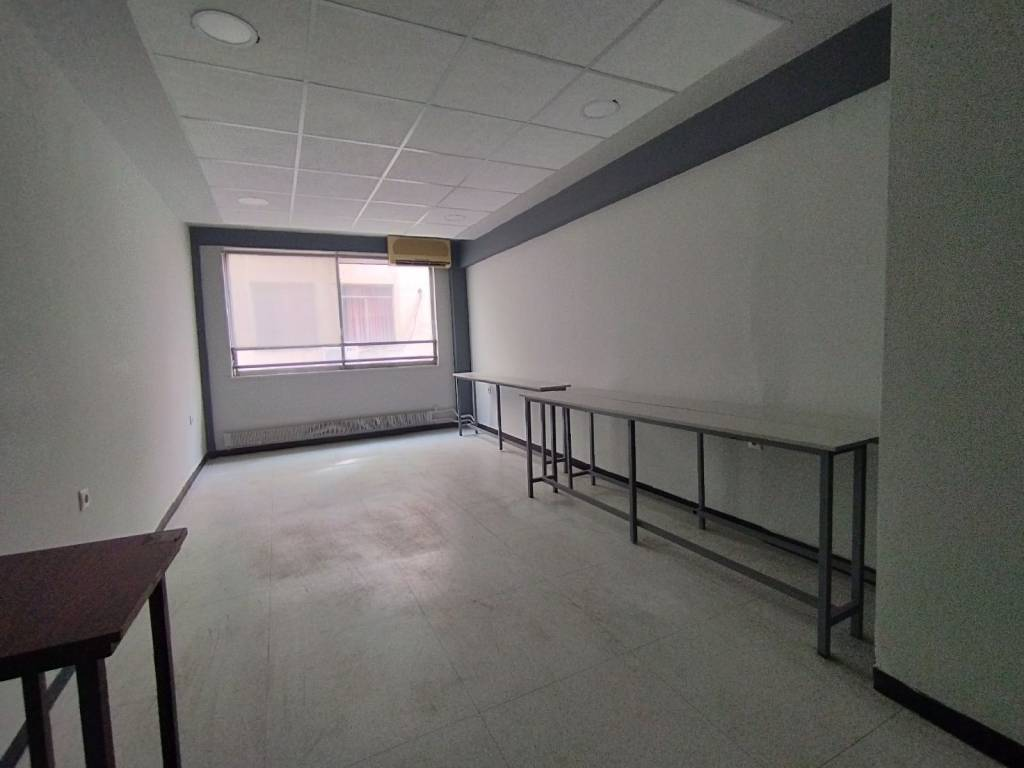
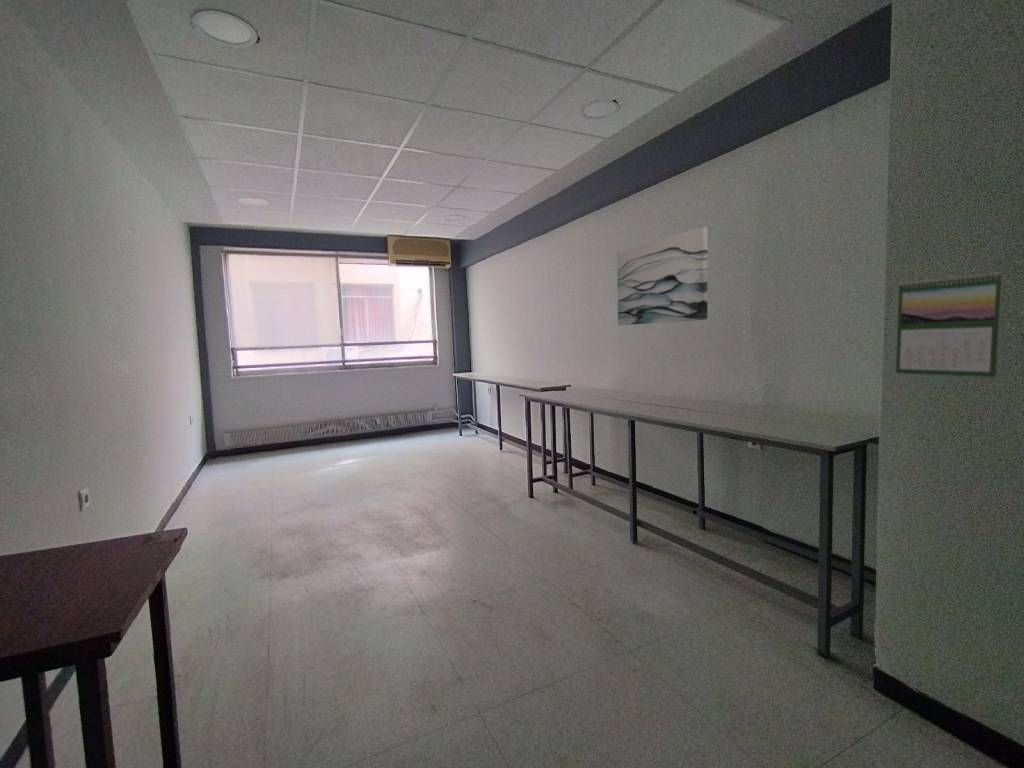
+ wall art (657, 282)
+ calendar (944, 325)
